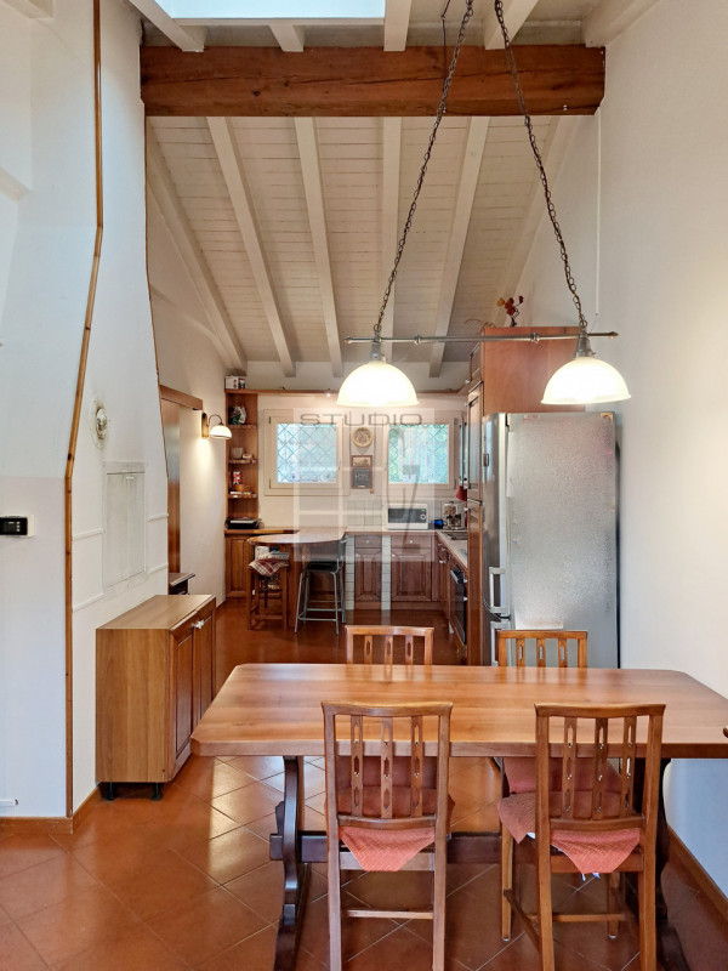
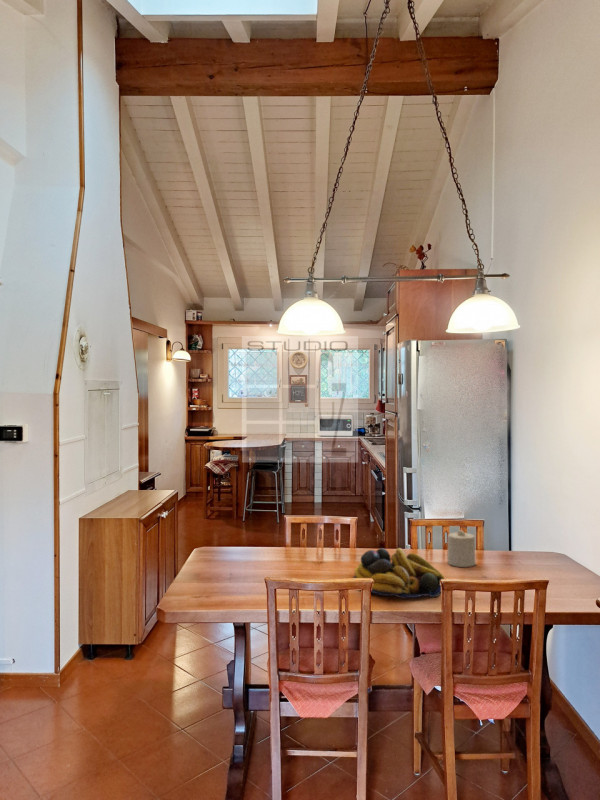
+ candle (461, 546)
+ fruit bowl (397, 567)
